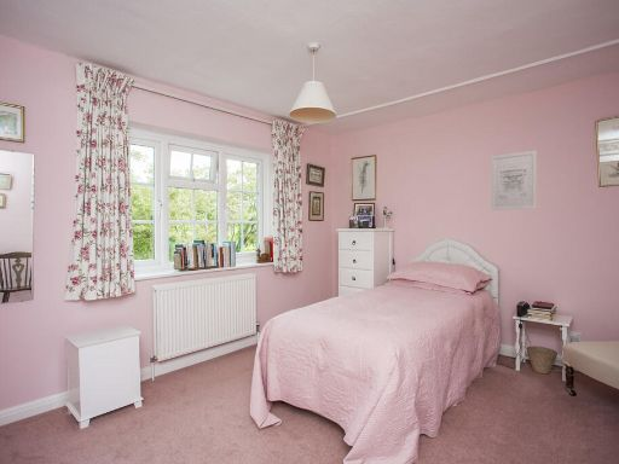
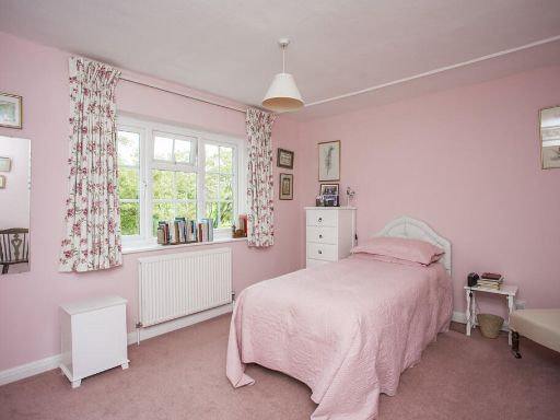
- wall art (513, 181)
